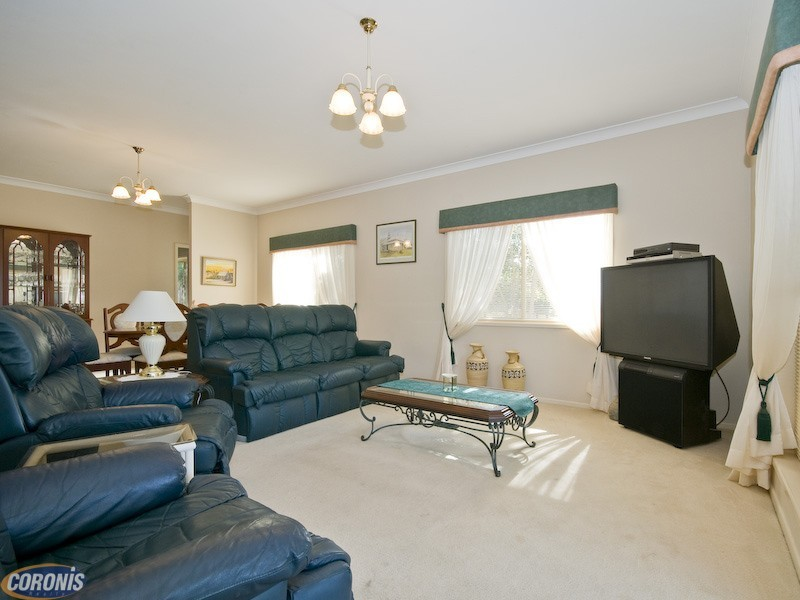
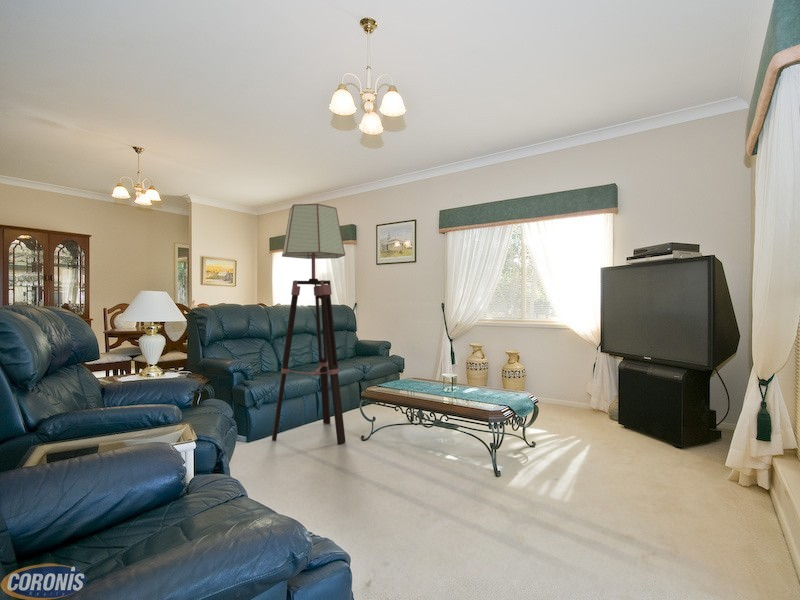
+ floor lamp (317, 321)
